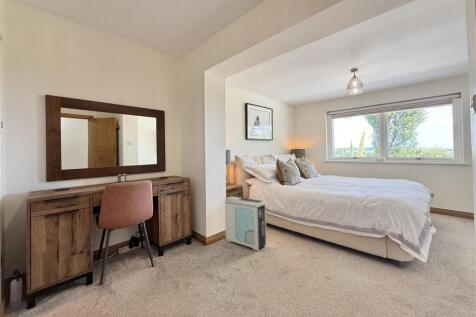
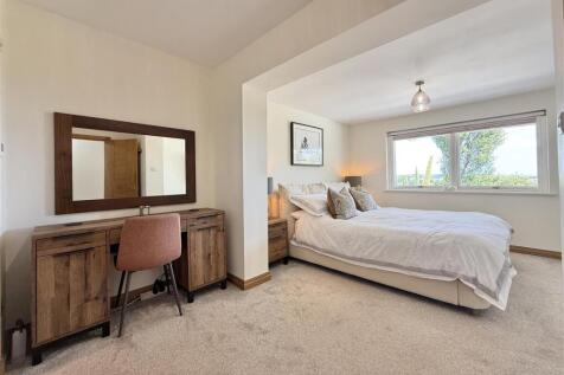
- air purifier (244, 221)
